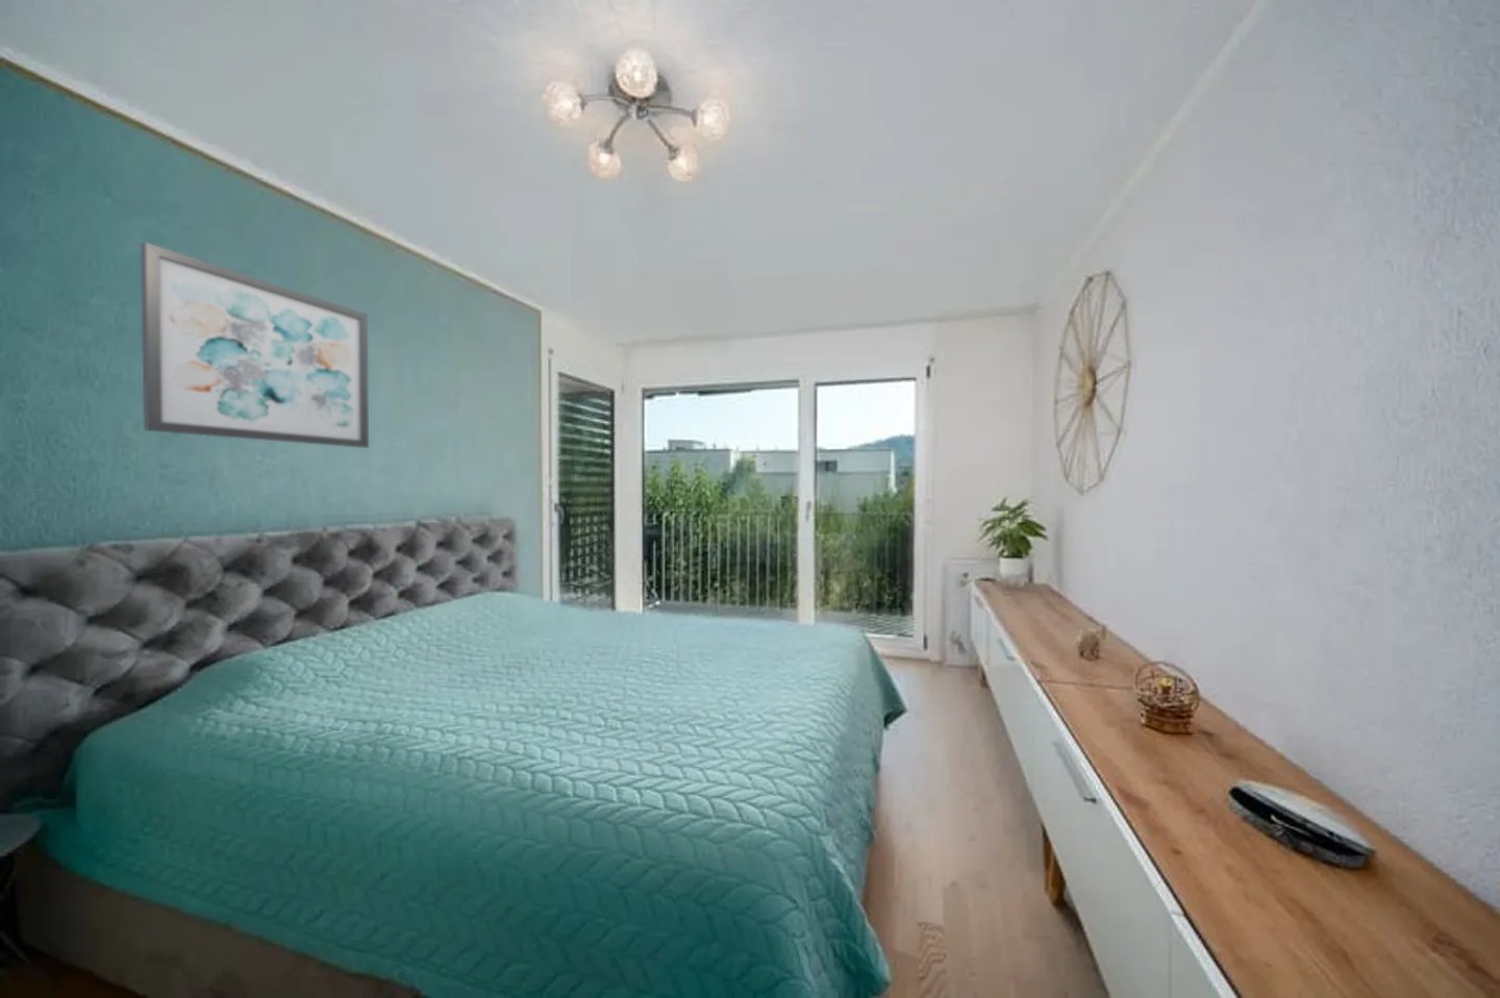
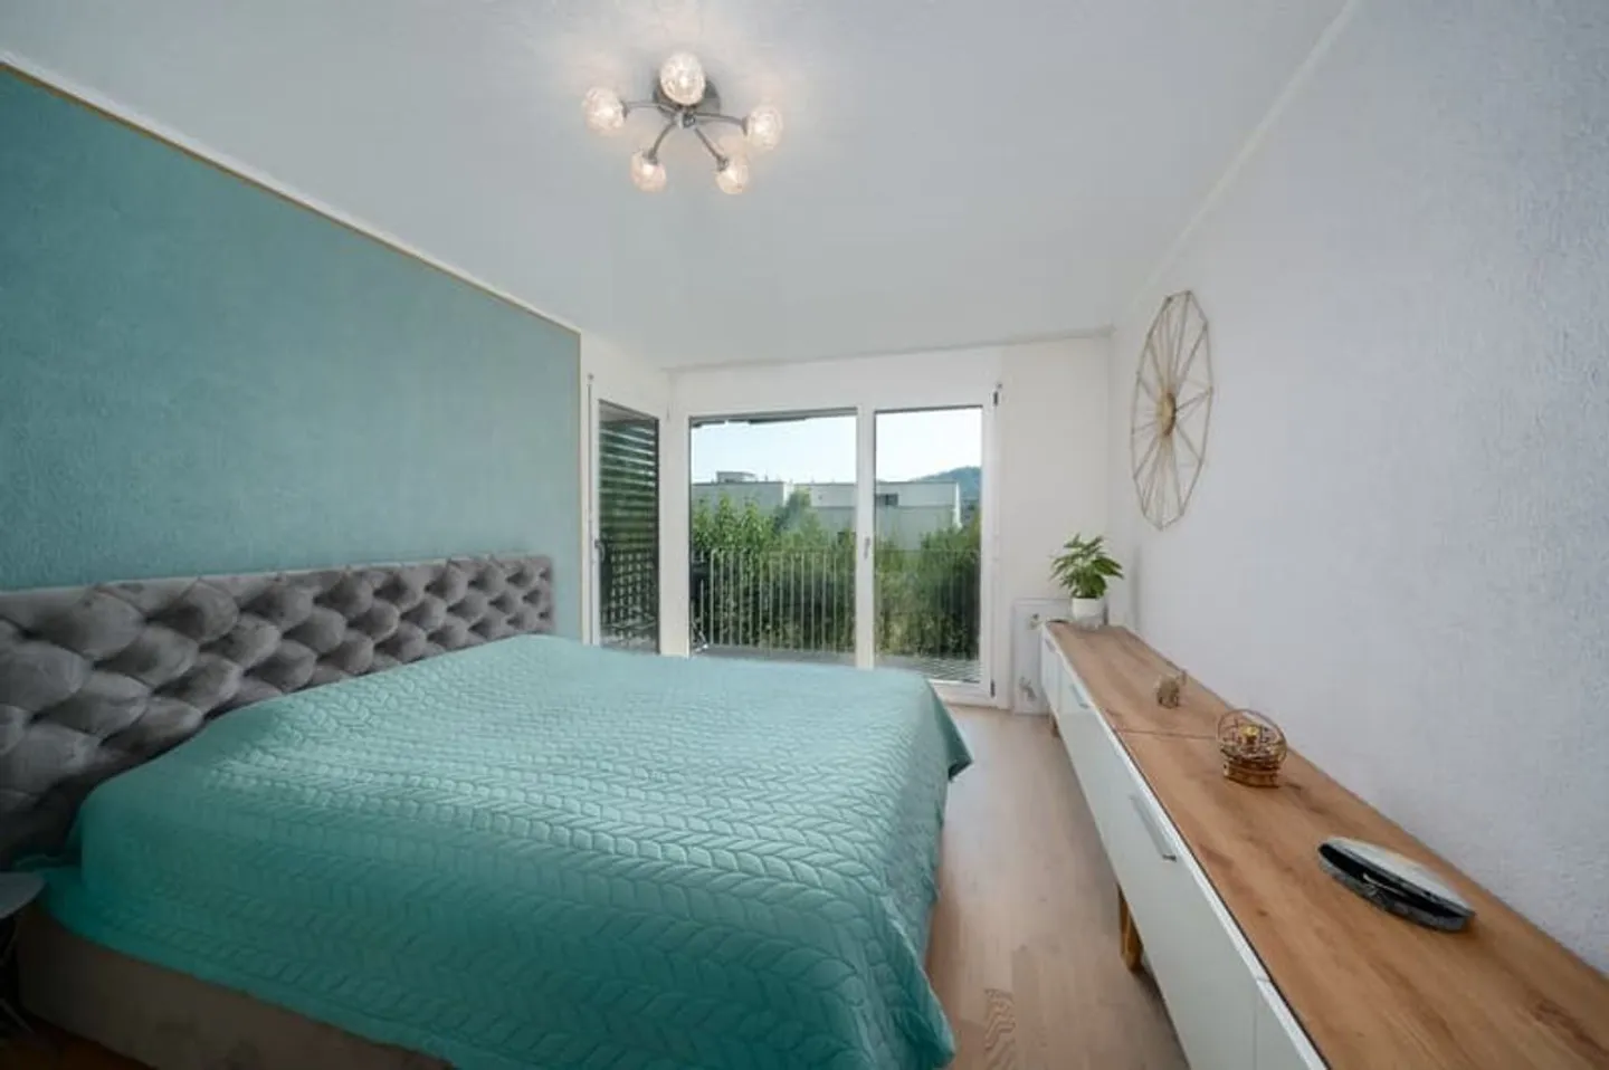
- wall art (274, 362)
